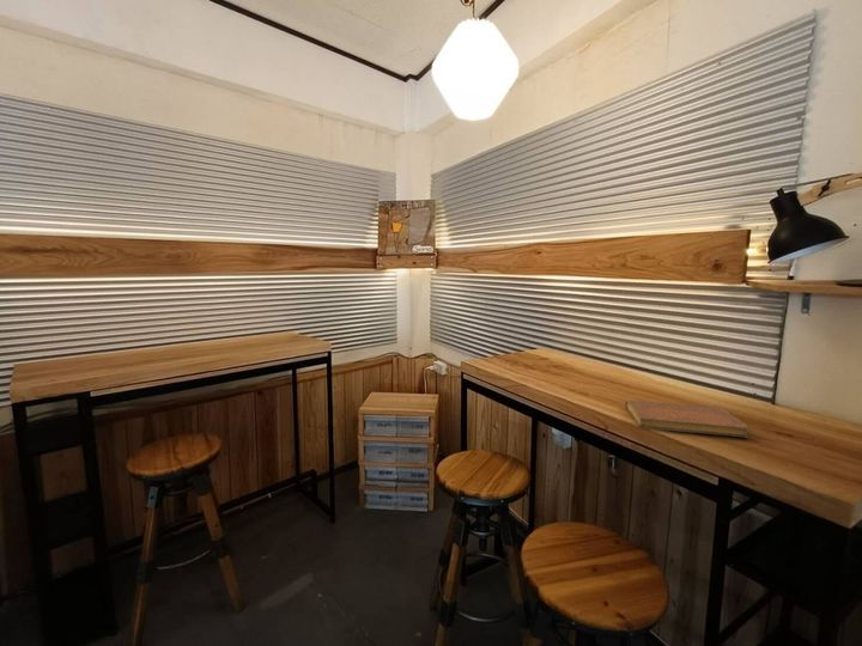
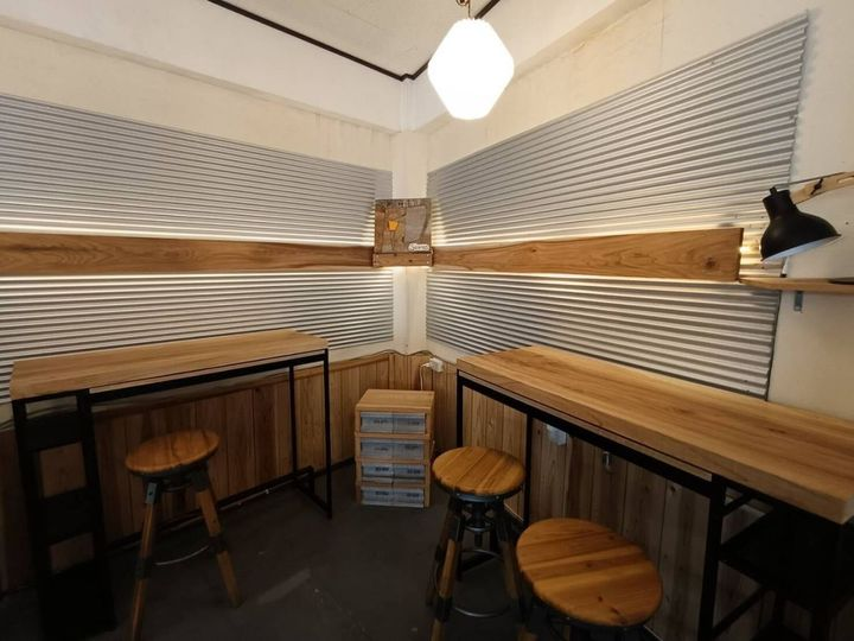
- notebook (680, 416)
